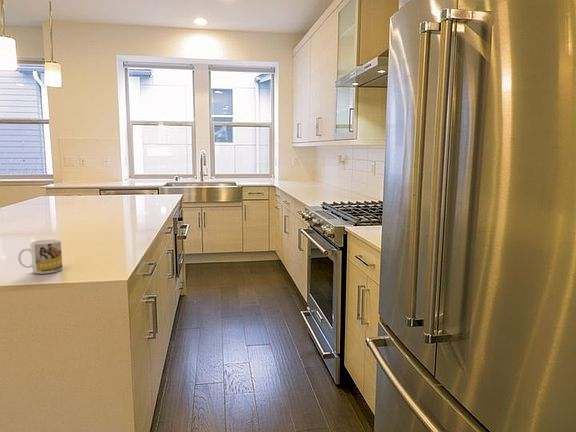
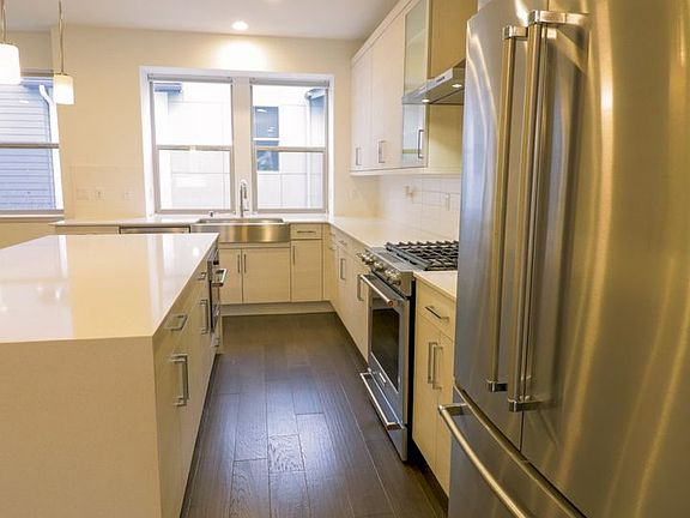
- mug (40, 256)
